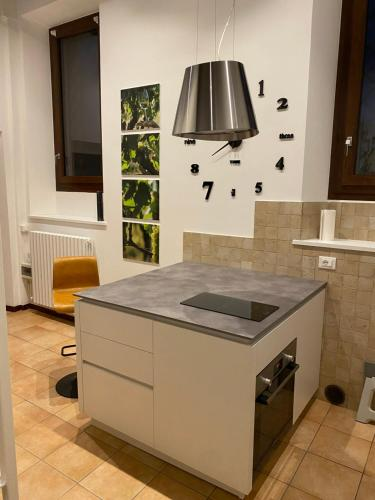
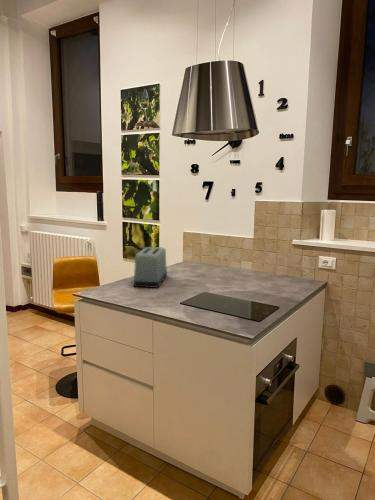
+ toaster (151, 265)
